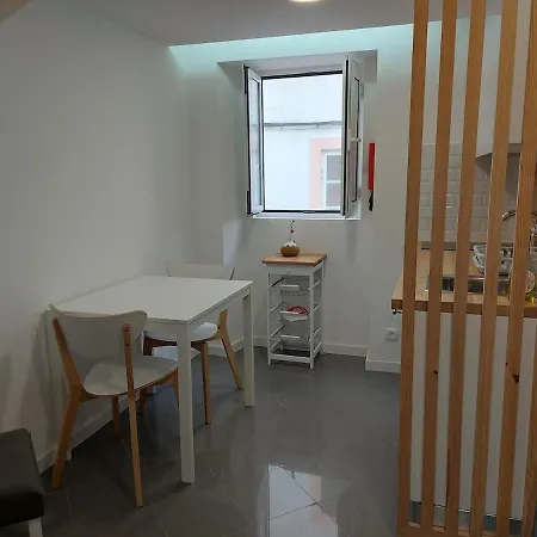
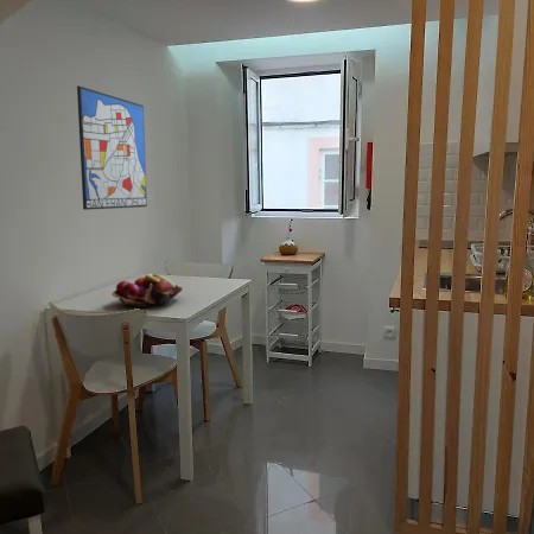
+ fruit basket (148, 288)
+ wall art (115, 153)
